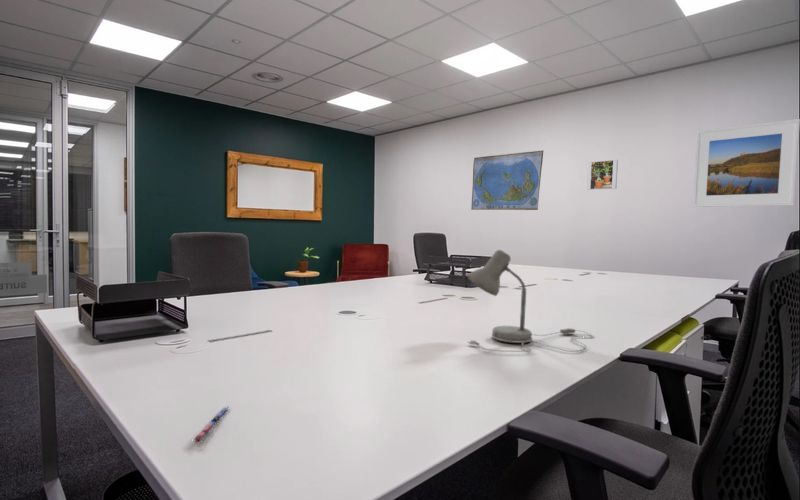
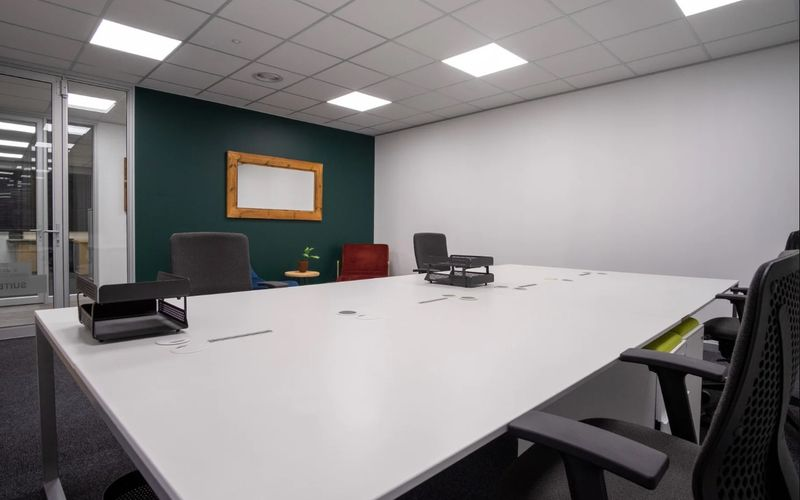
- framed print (742, 166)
- world map (504, 182)
- desk lamp (525, 295)
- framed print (602, 175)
- pen (213, 421)
